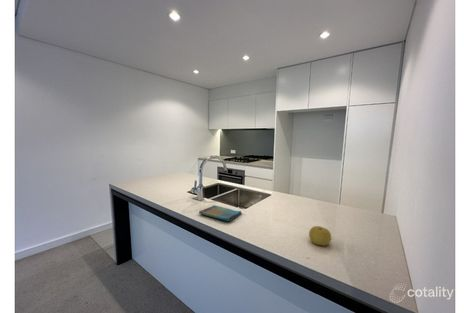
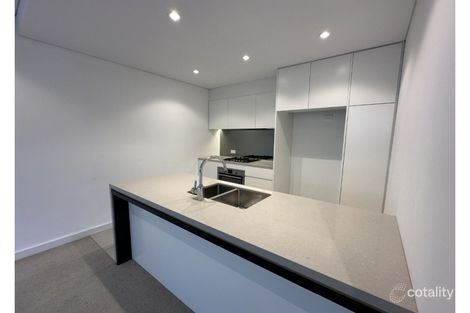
- fruit (320, 235)
- dish towel (220, 212)
